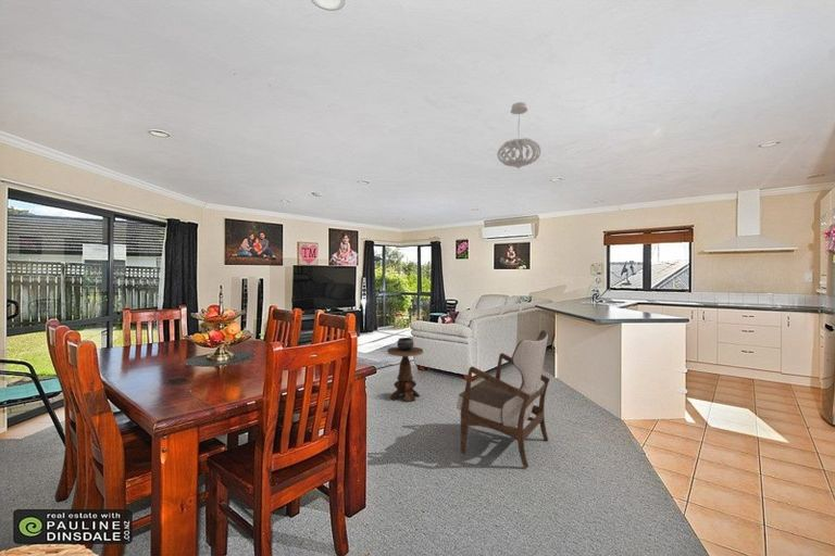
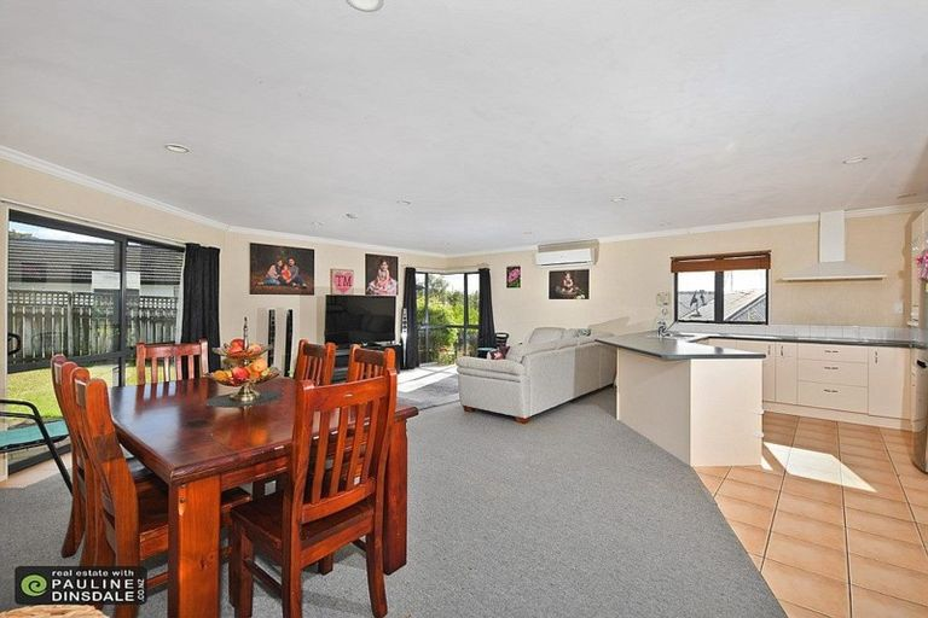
- pendant light (519, 137)
- side table (404, 367)
- armchair (502, 387)
